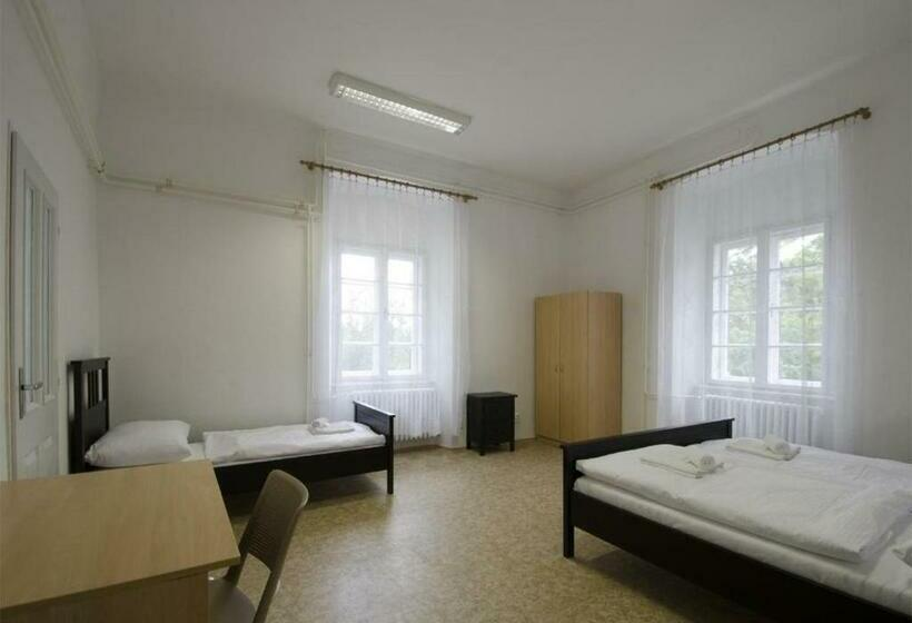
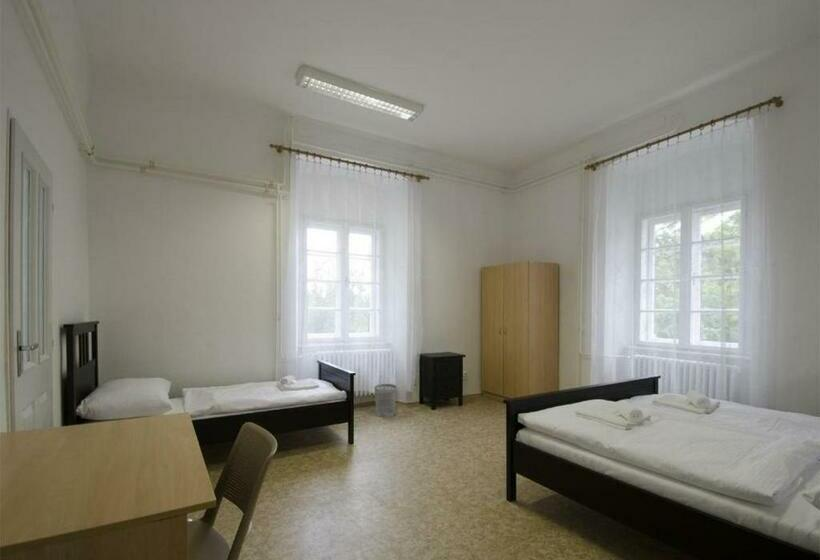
+ wastebasket (385, 400)
